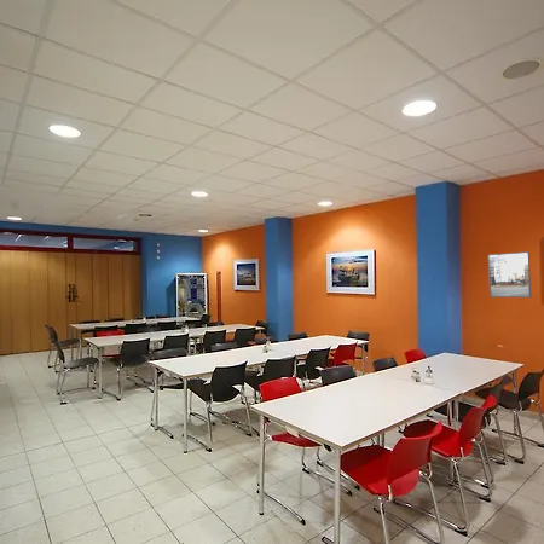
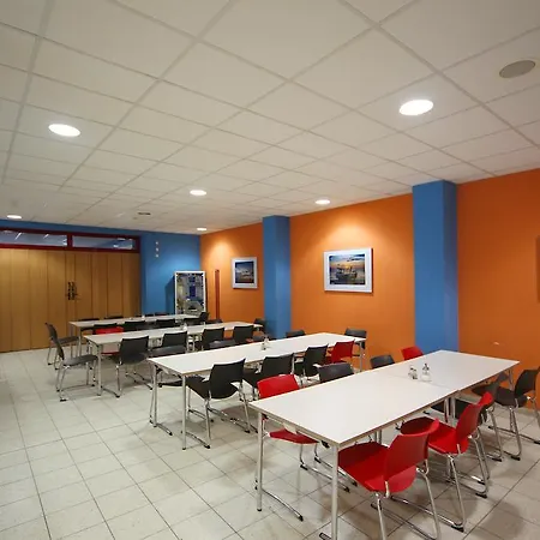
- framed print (508, 274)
